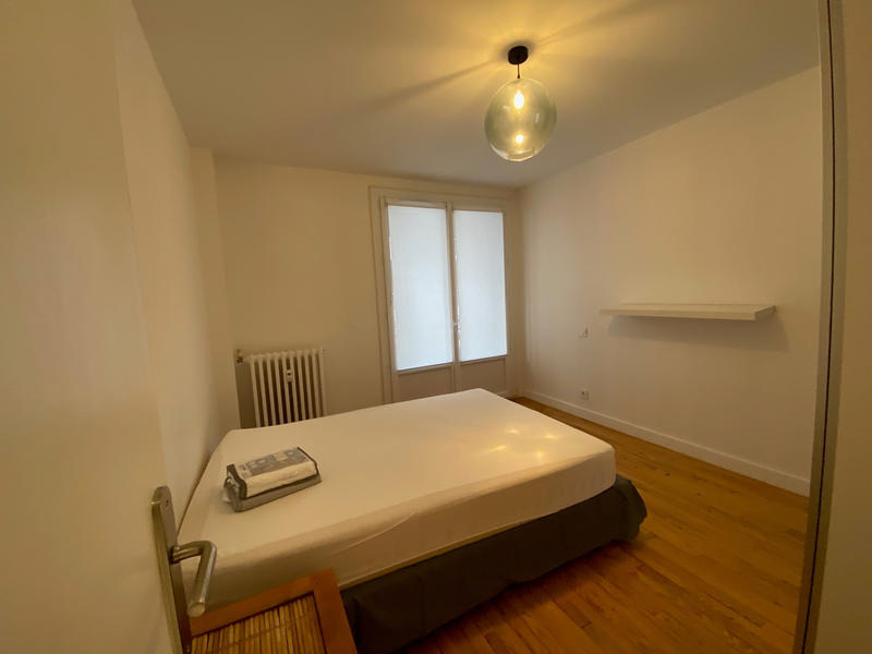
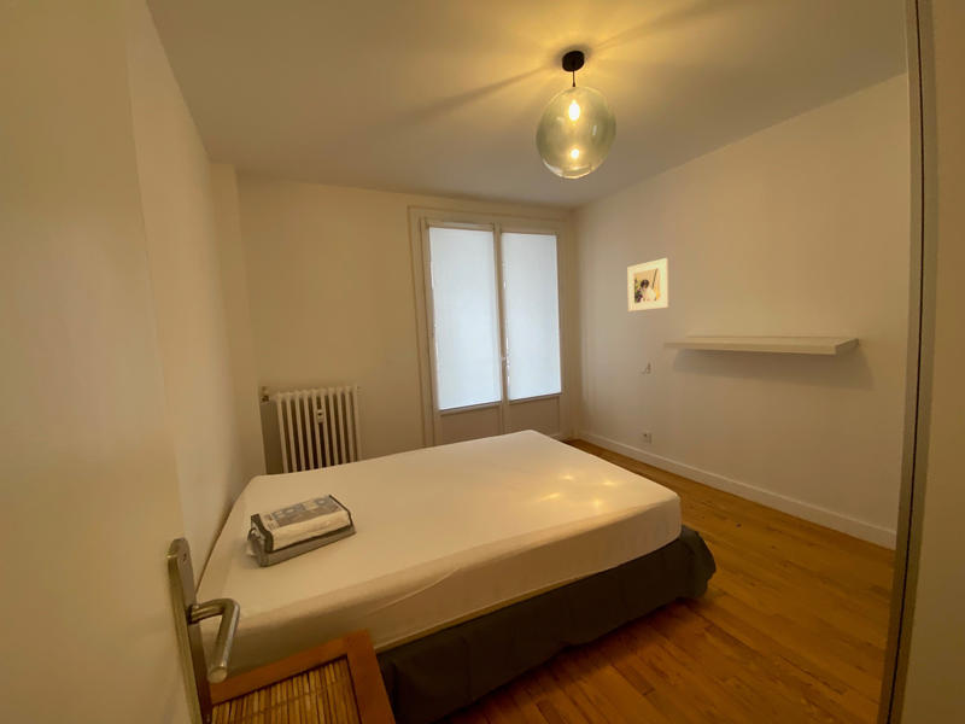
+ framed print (647, 286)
